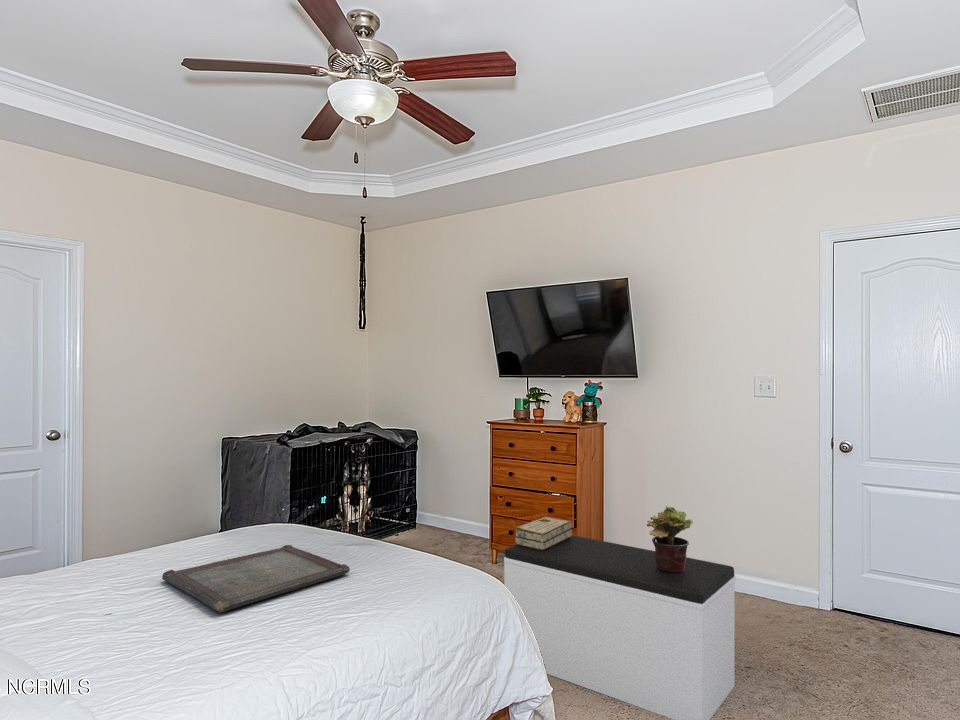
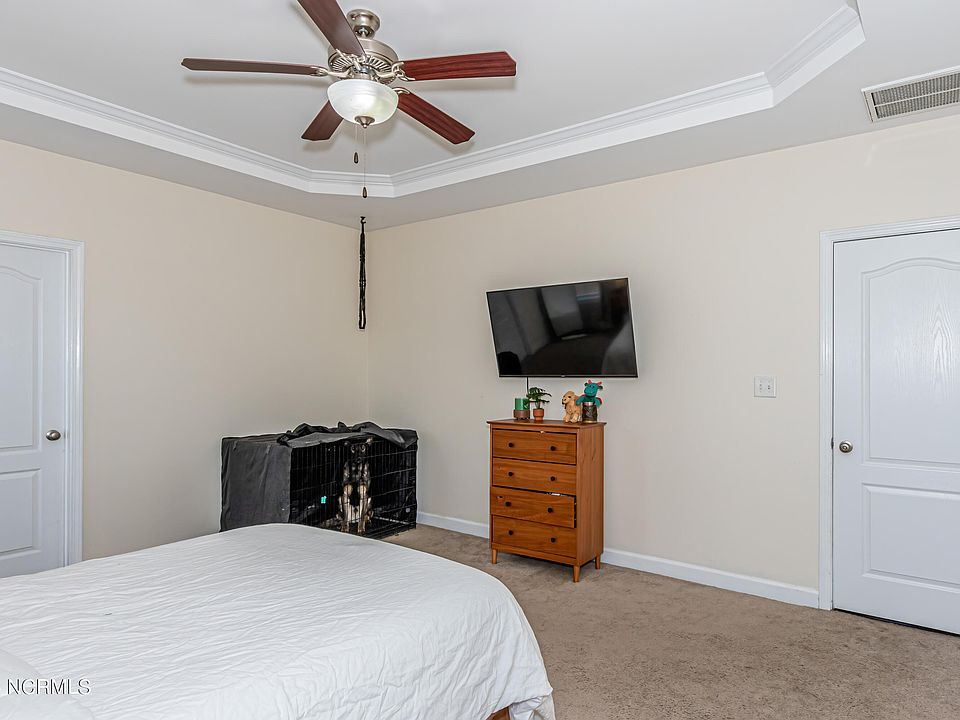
- serving tray (258, 573)
- decorative box (544, 532)
- bench (614, 613)
- potted plant (669, 536)
